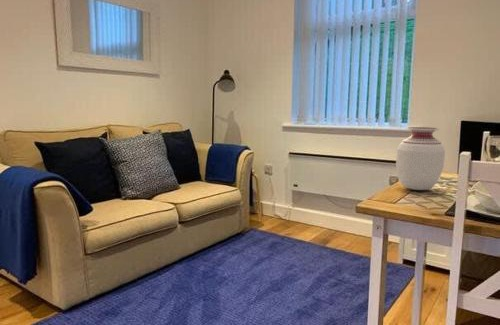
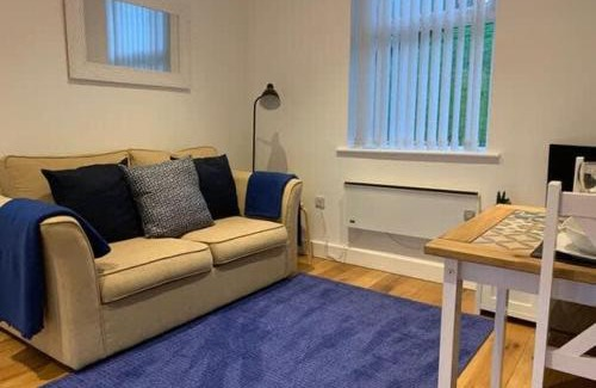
- vase (419, 158)
